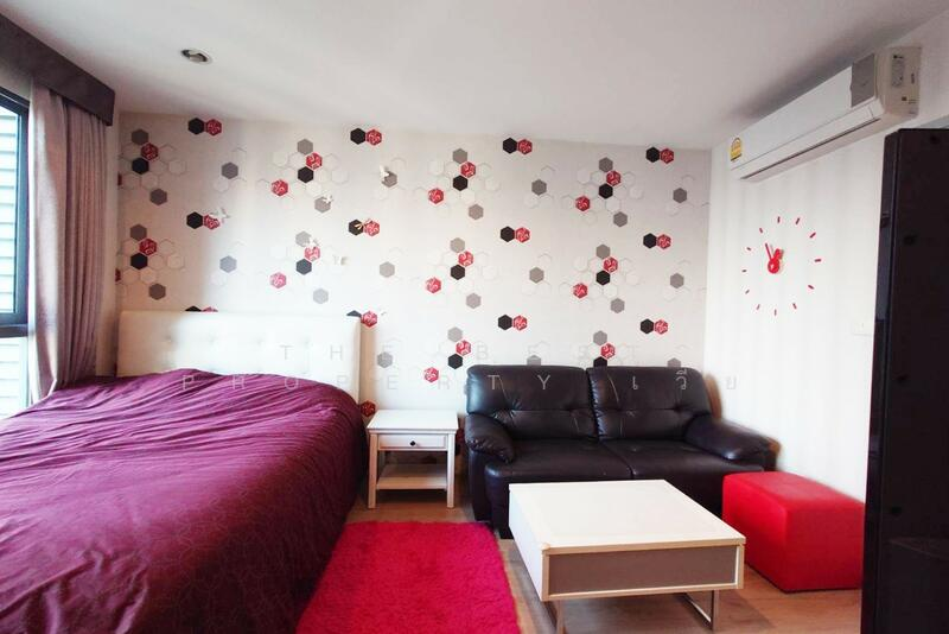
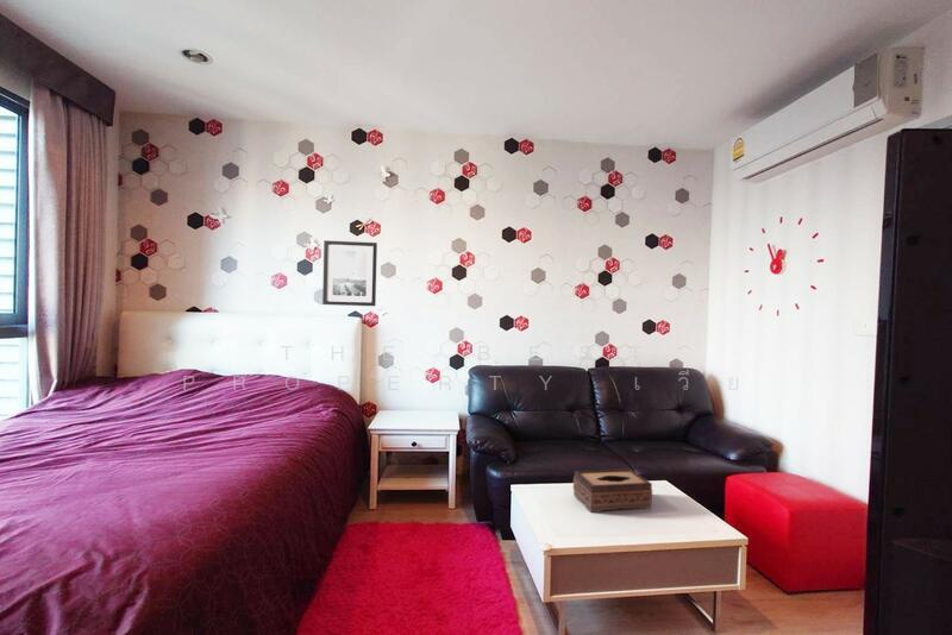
+ tissue box (610, 489)
+ wall art (350, 274)
